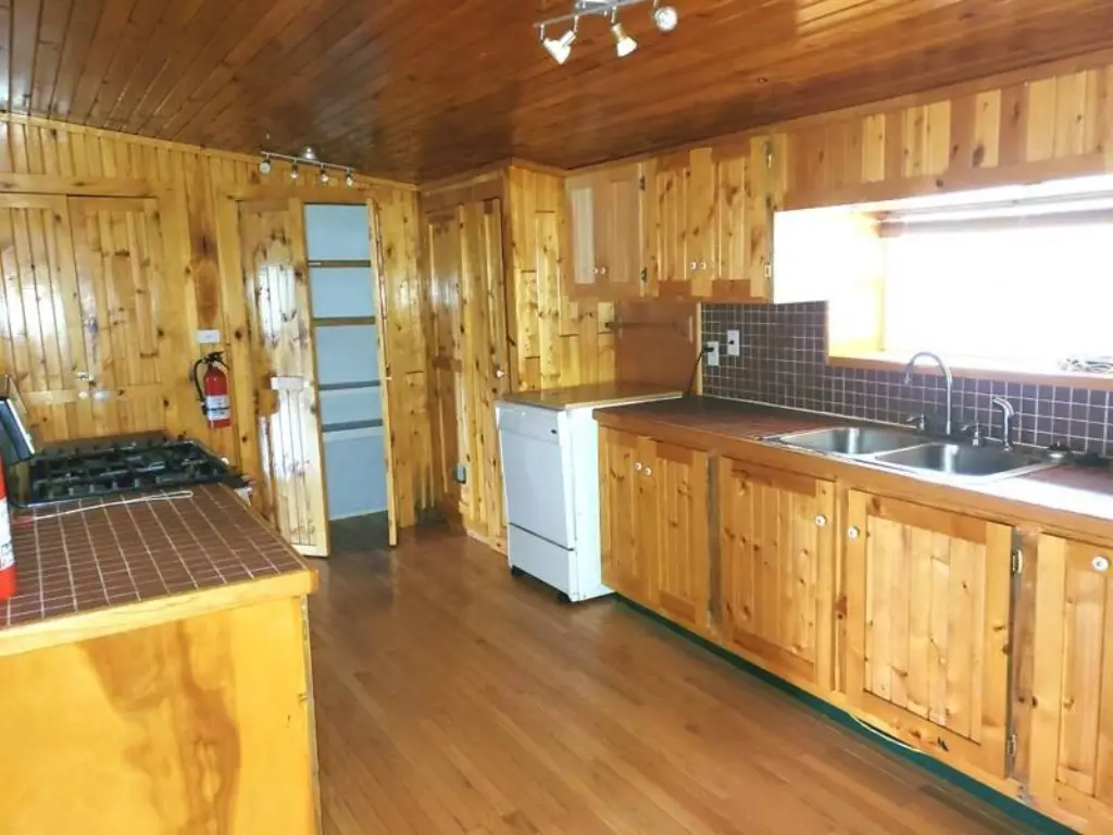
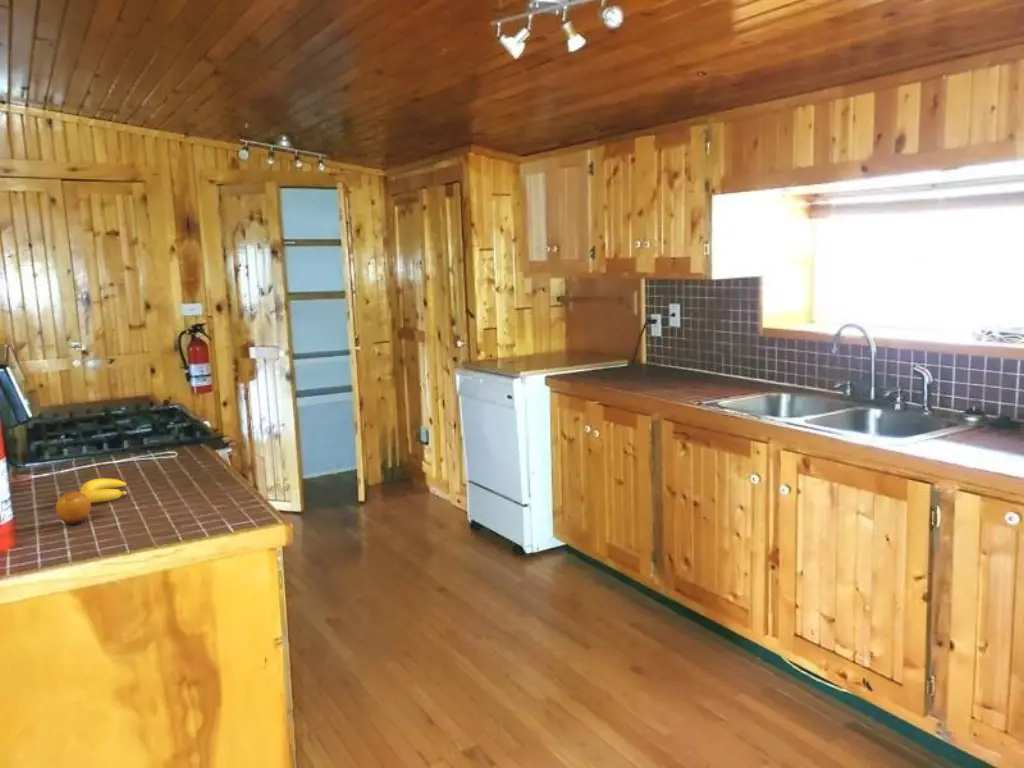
+ fruit (73, 507)
+ banana (101, 489)
